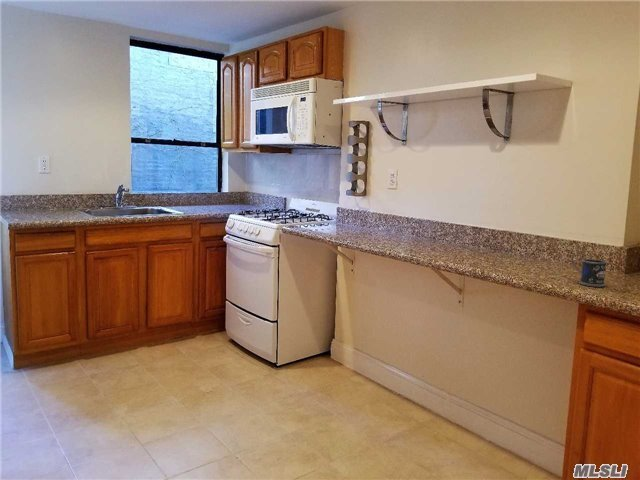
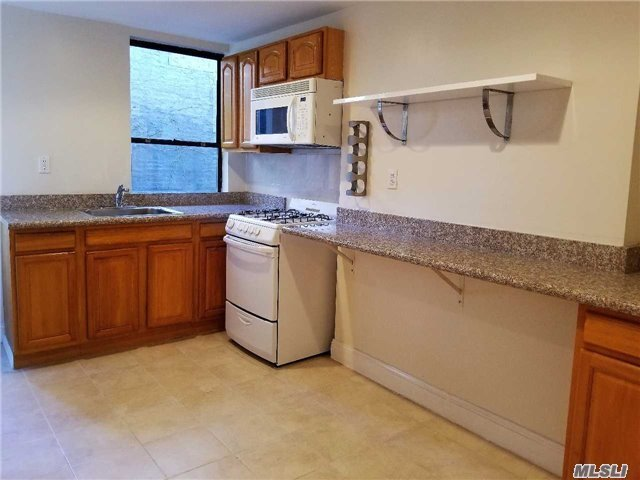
- mug (587, 269)
